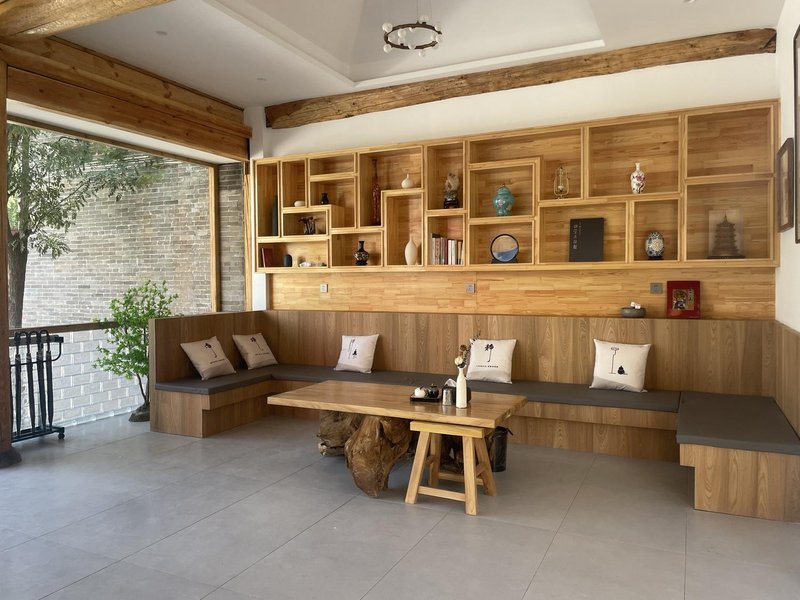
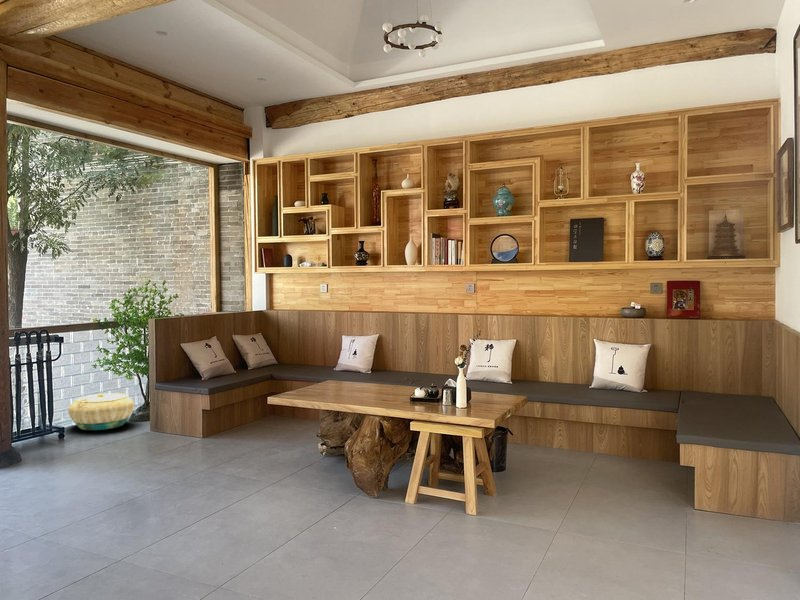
+ basket (102, 409)
